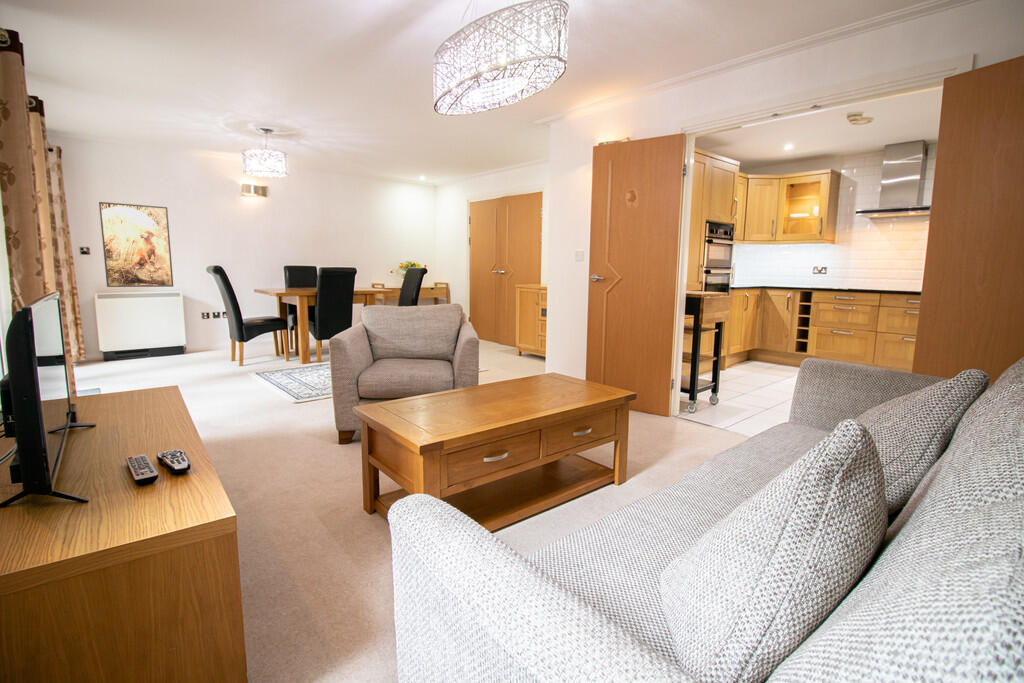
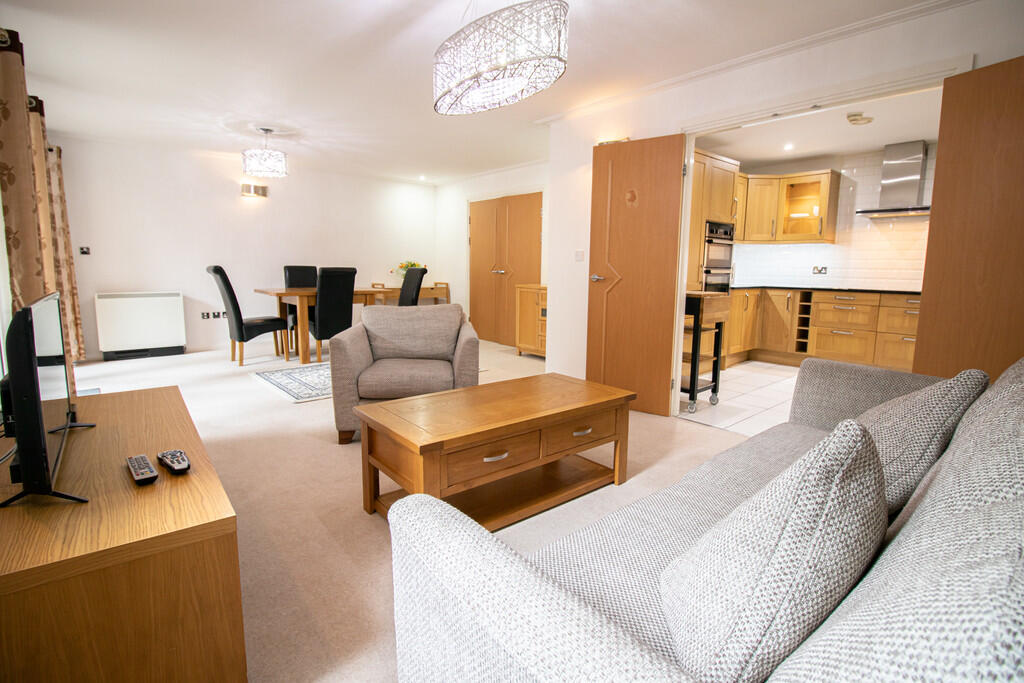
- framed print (137, 246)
